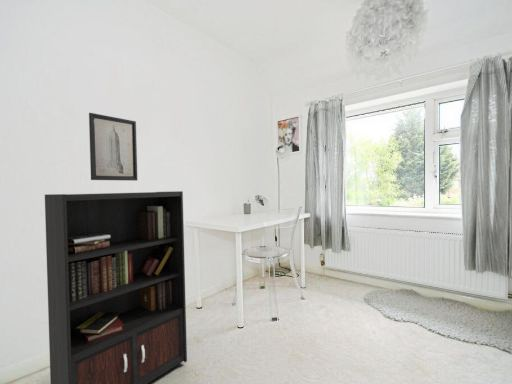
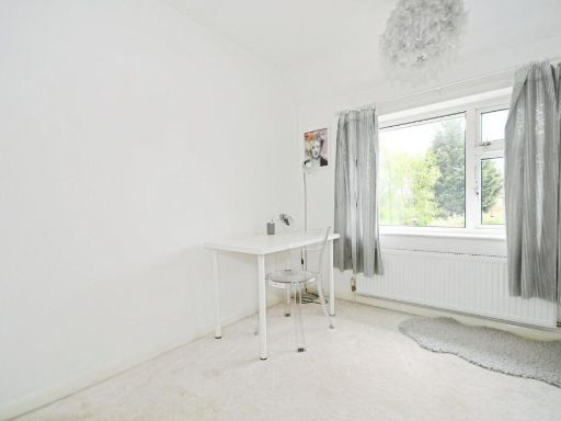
- wall art (114, 148)
- bookcase (130, 280)
